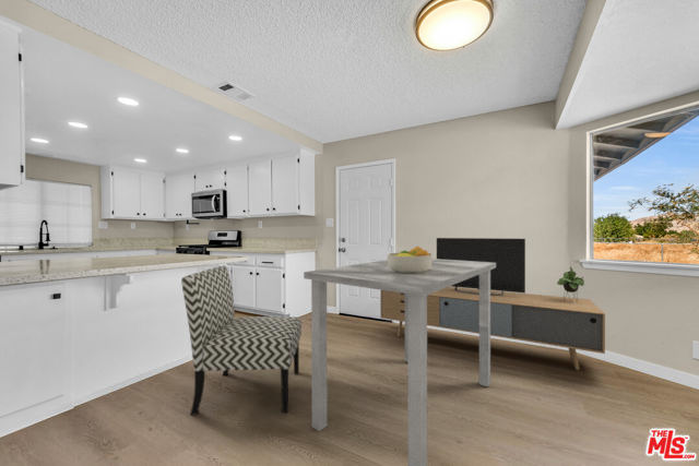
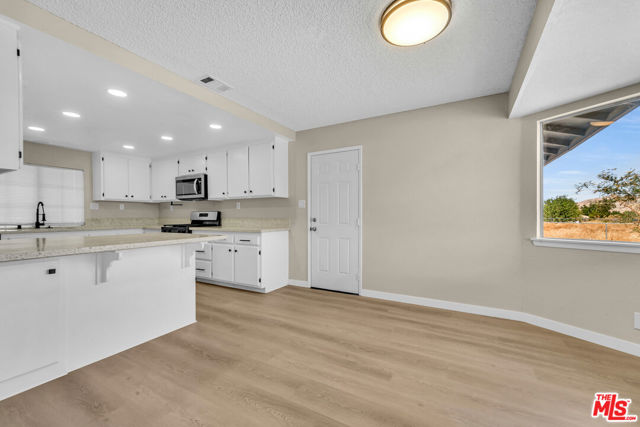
- dining table (412, 334)
- chair (250, 330)
- fruit bowl (410, 258)
- media console (476, 291)
